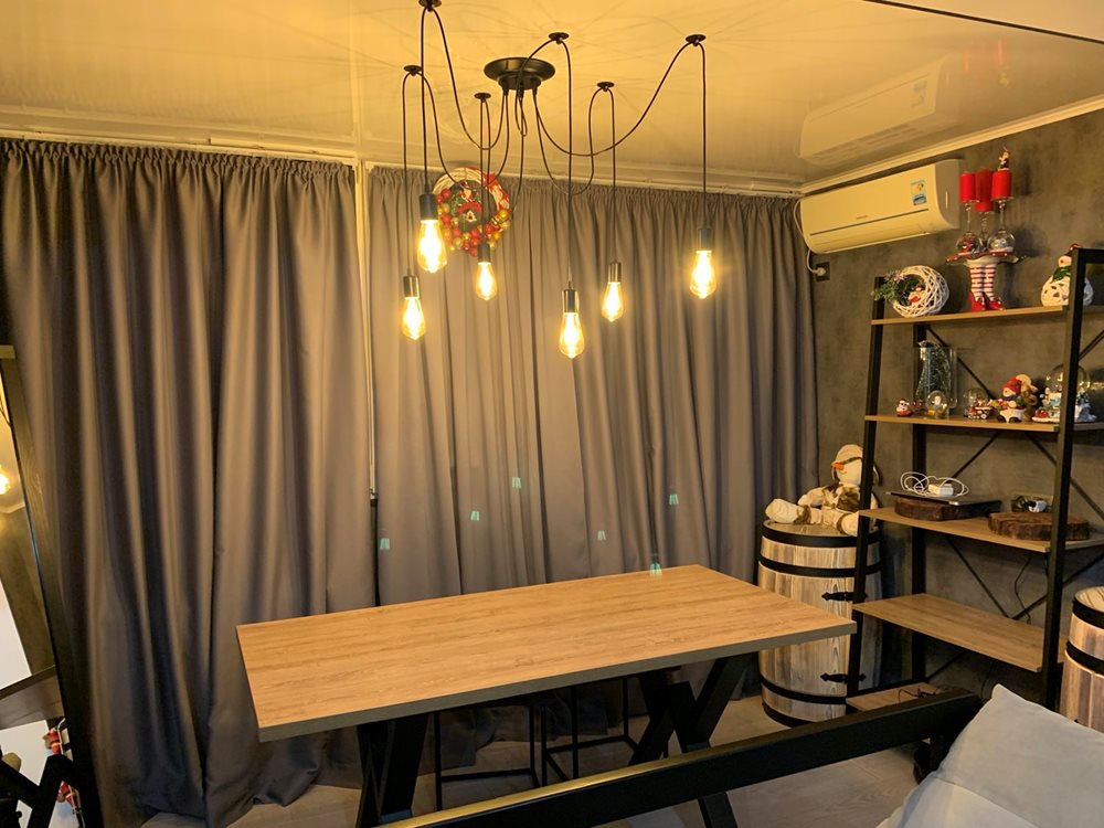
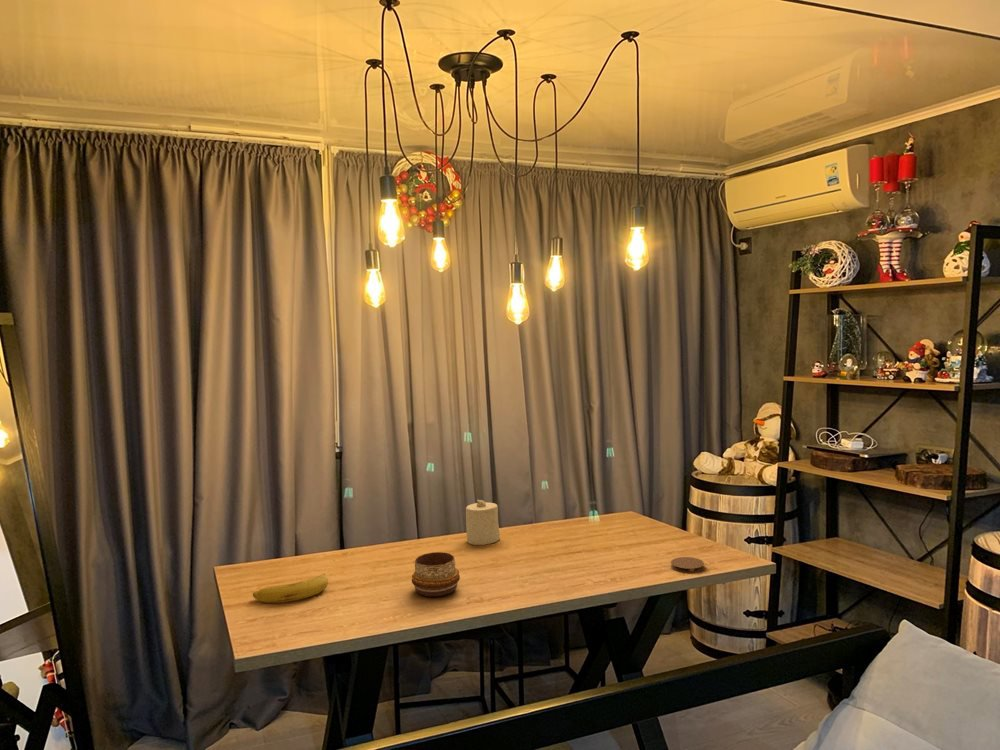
+ fruit (293, 583)
+ coaster (687, 564)
+ candle (482, 519)
+ decorative bowl (435, 574)
